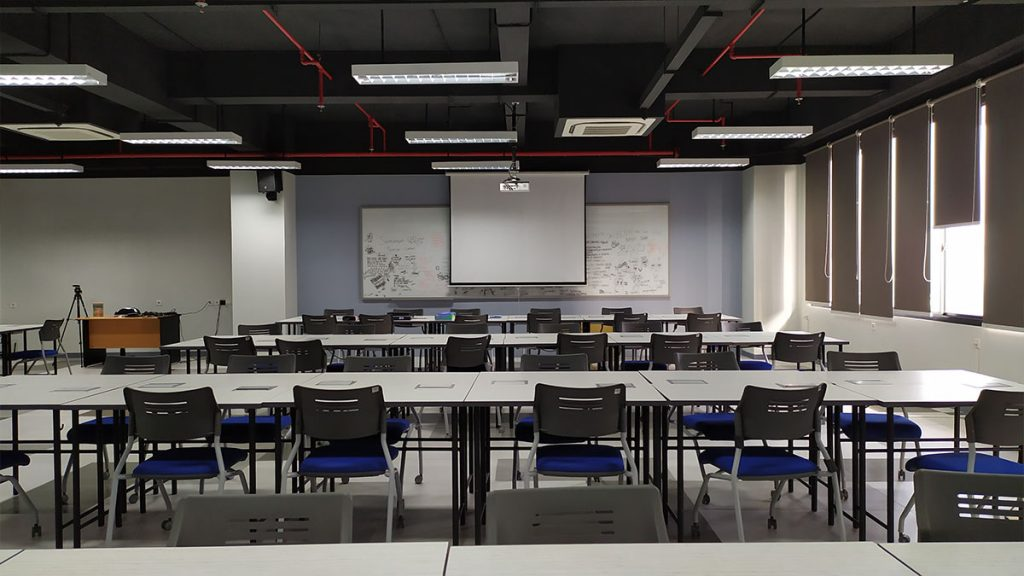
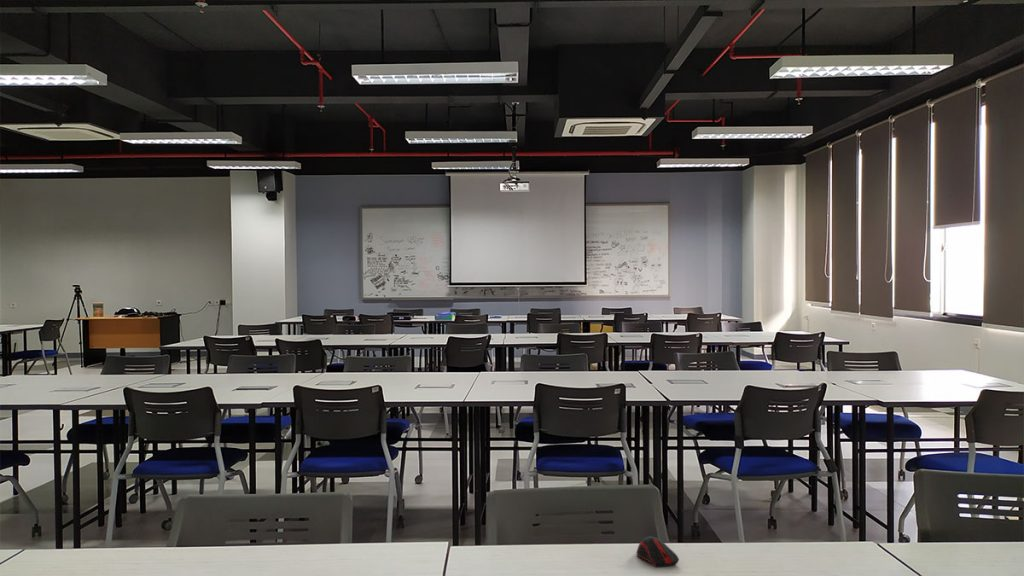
+ computer mouse (656, 549)
